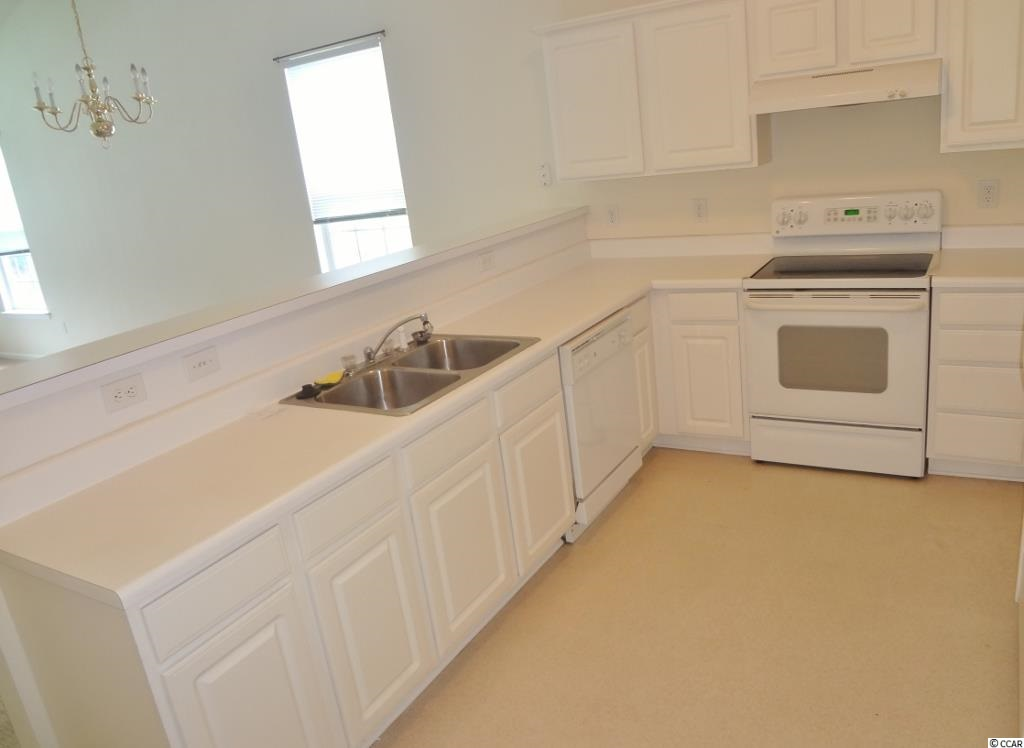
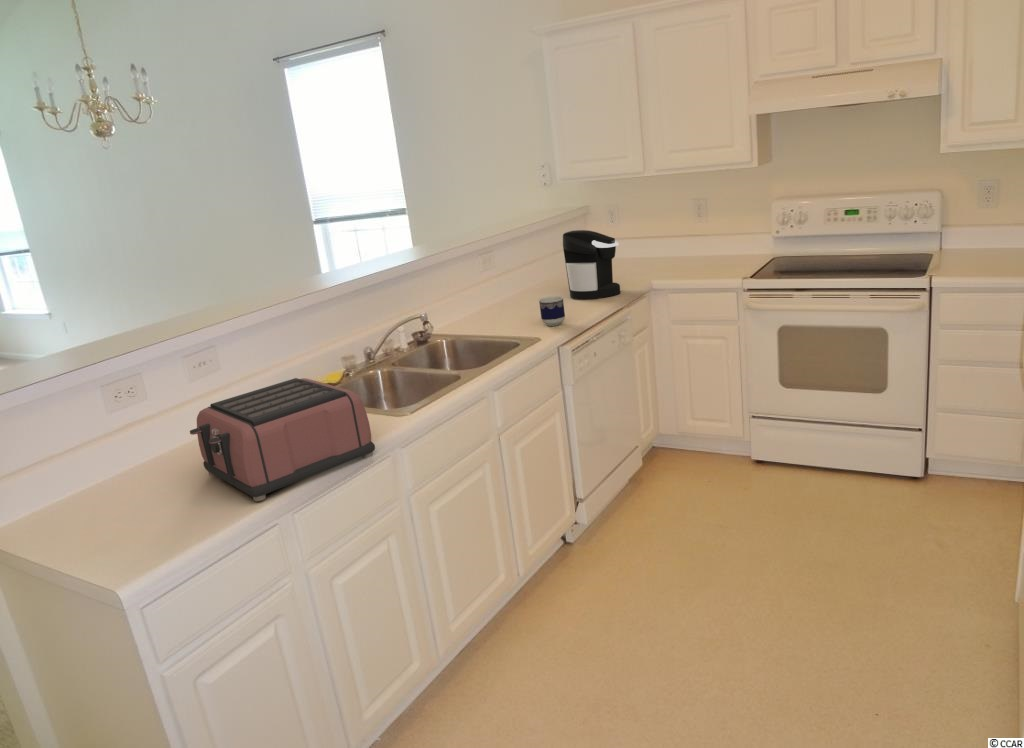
+ cup (554, 310)
+ coffee maker (593, 262)
+ toaster (276, 433)
